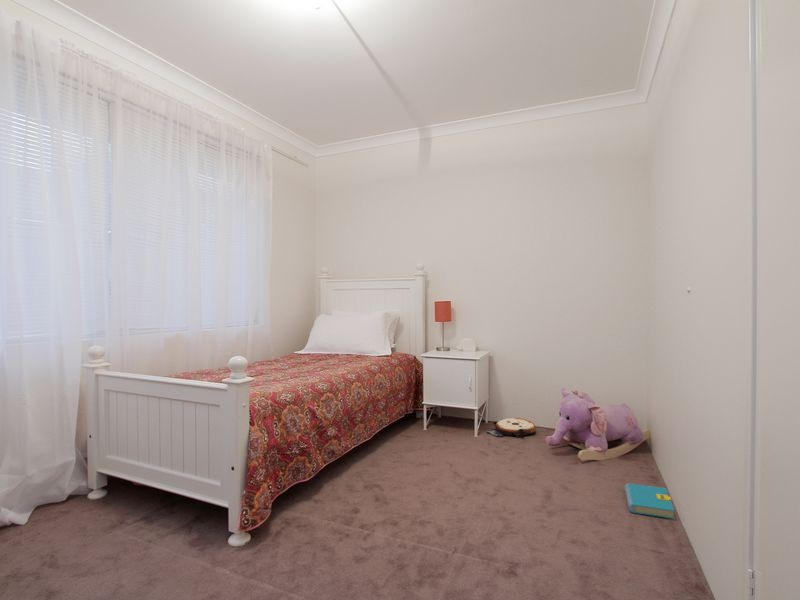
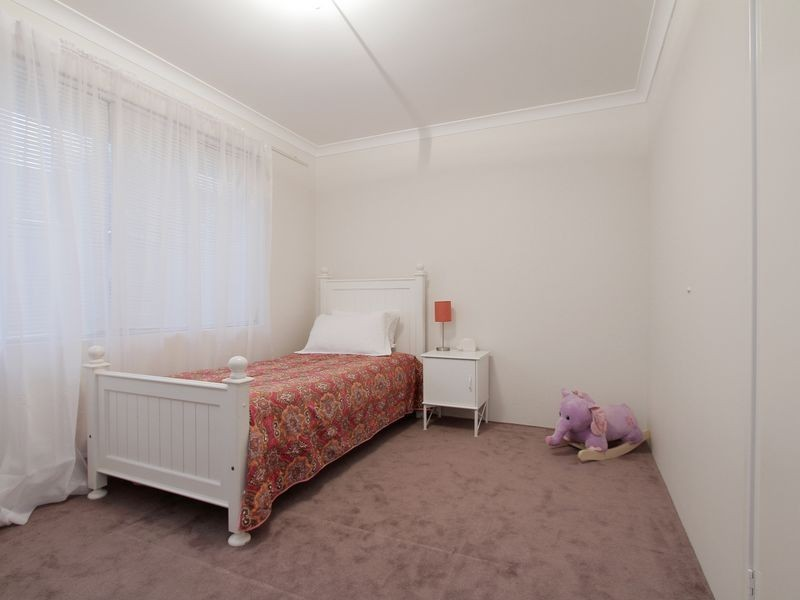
- plush toy (511, 426)
- book (648, 499)
